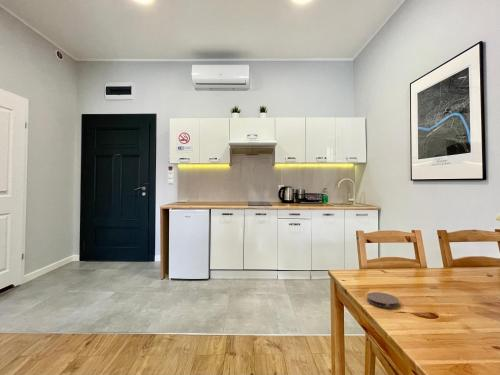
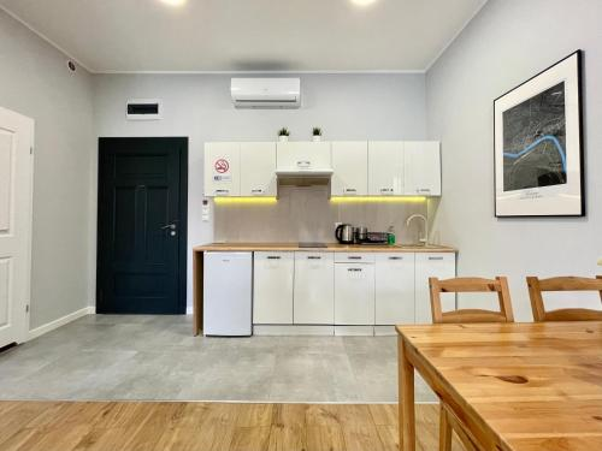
- coaster (382, 299)
